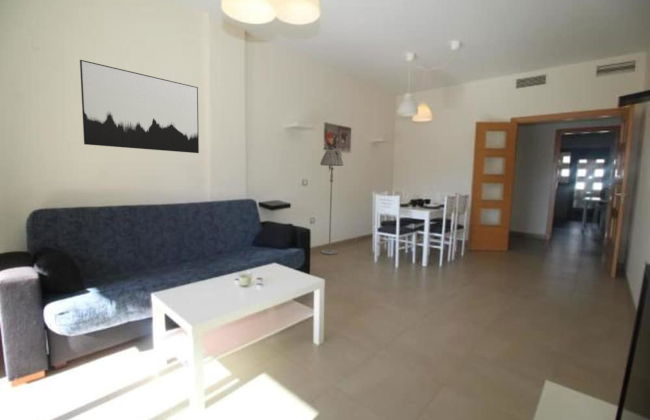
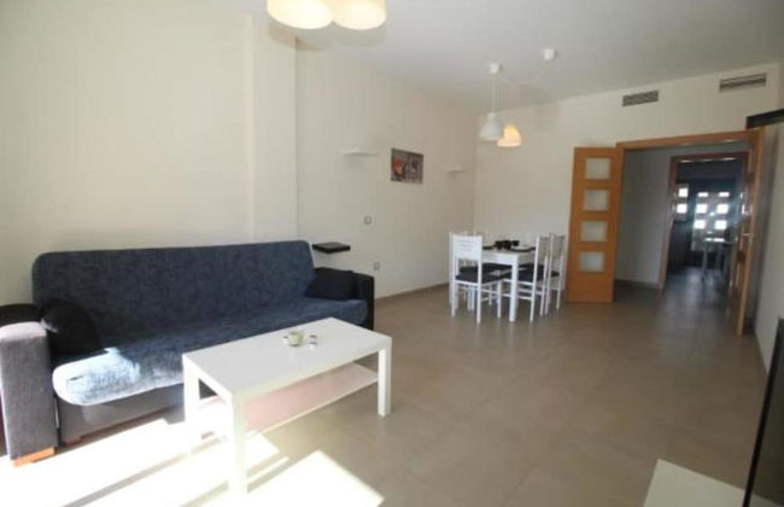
- wall art (147, 112)
- floor lamp (330, 202)
